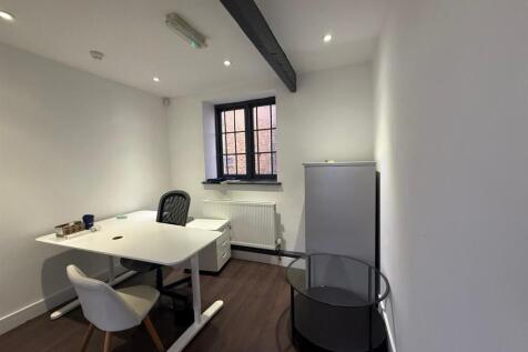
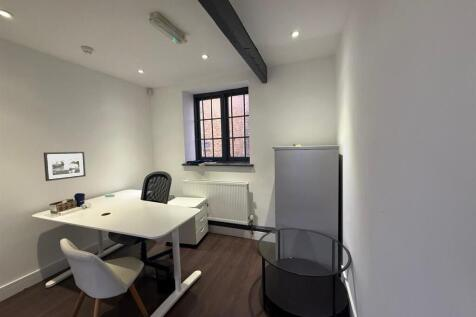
+ picture frame (66, 165)
